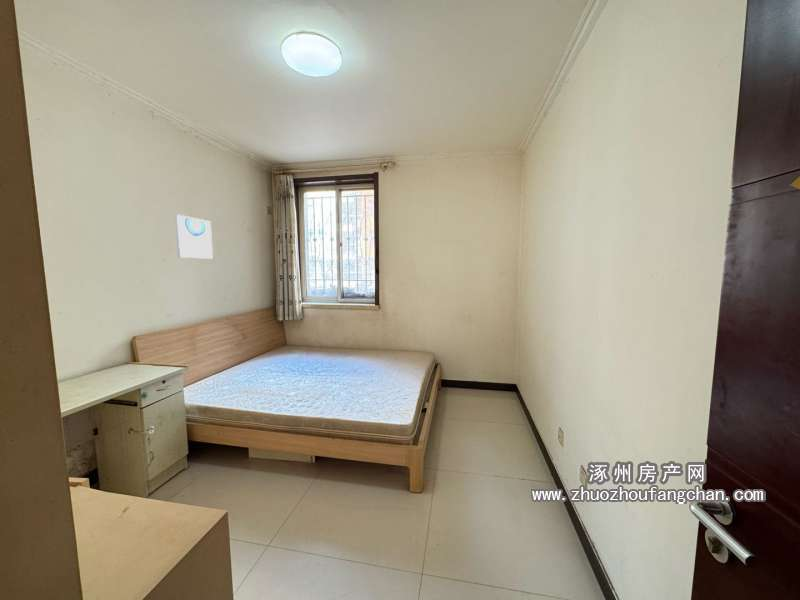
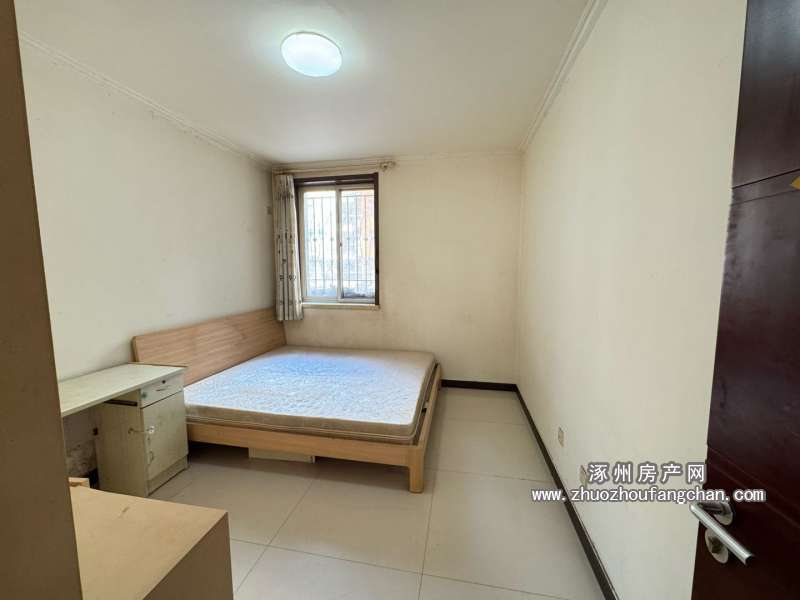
- wall art (195, 238)
